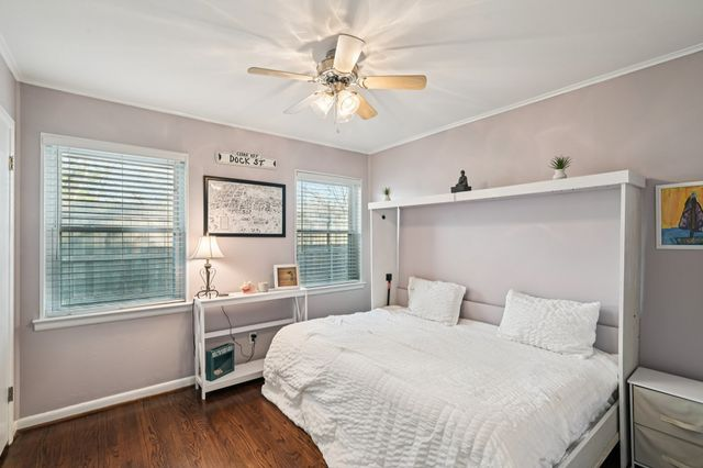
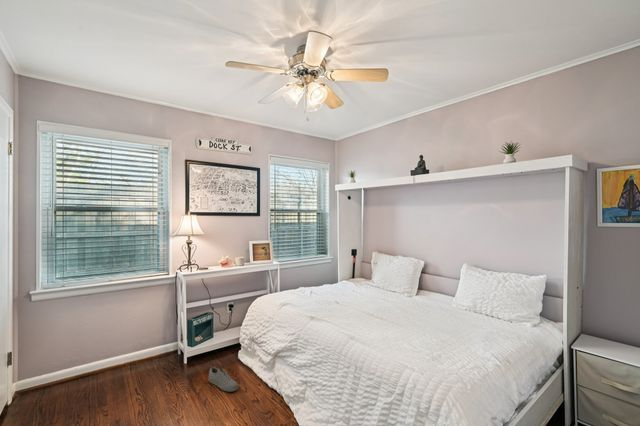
+ shoe (223, 377)
